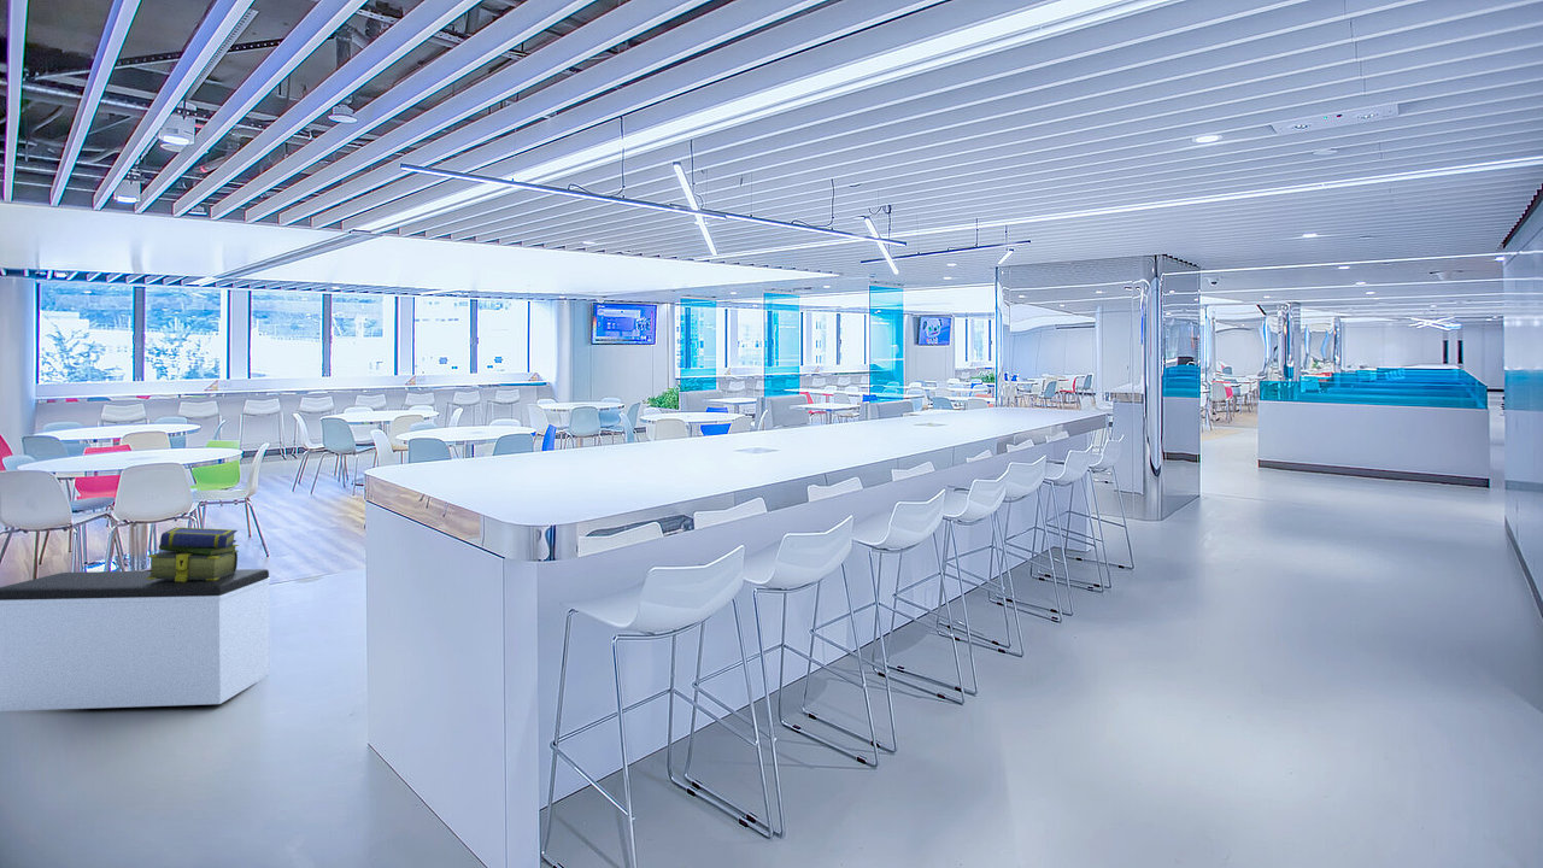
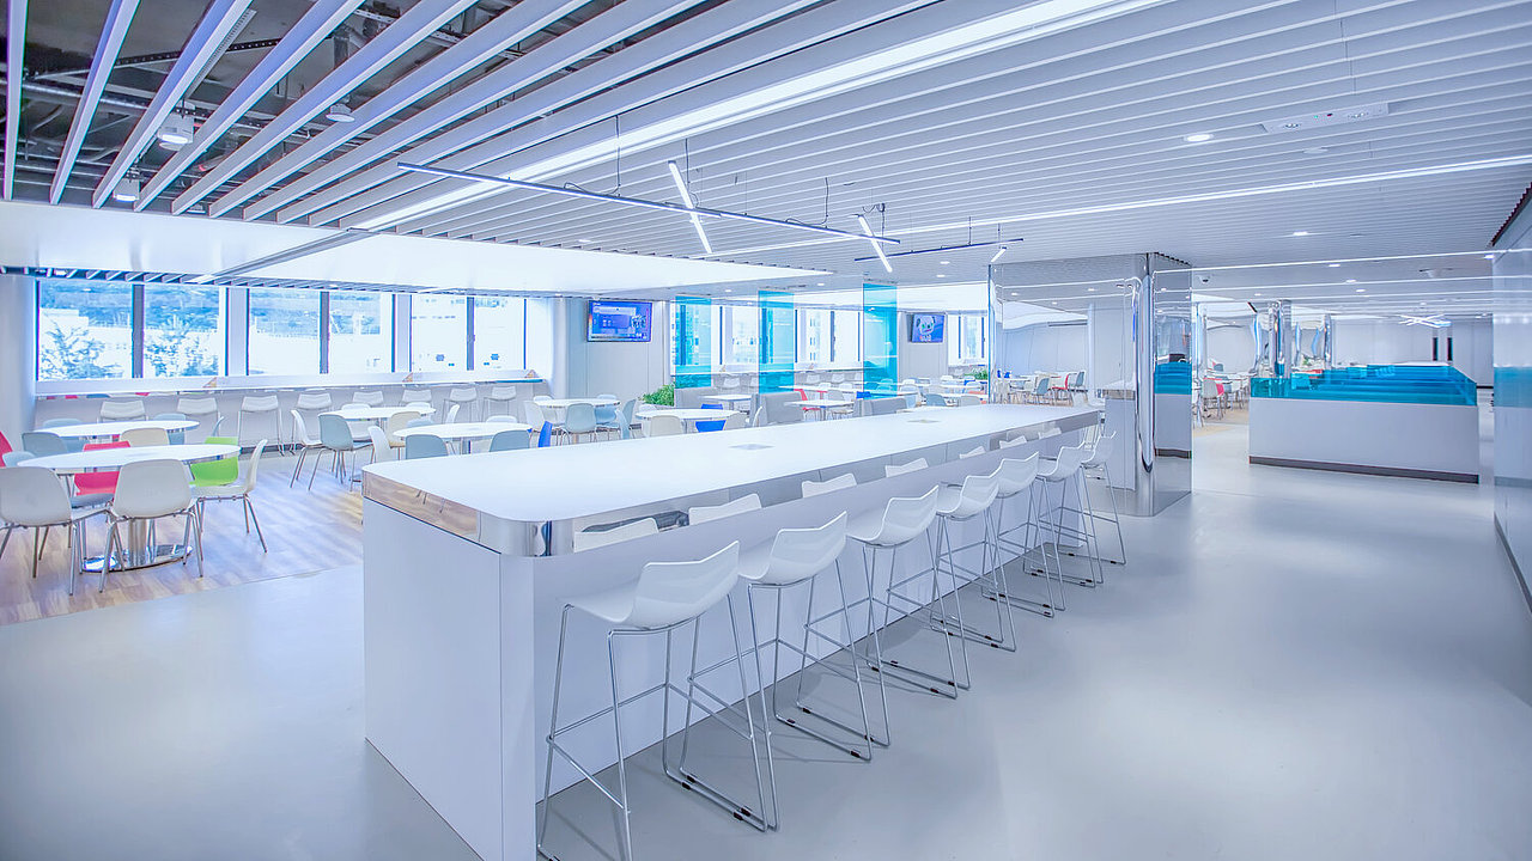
- bench (139, 634)
- stack of books (198, 552)
